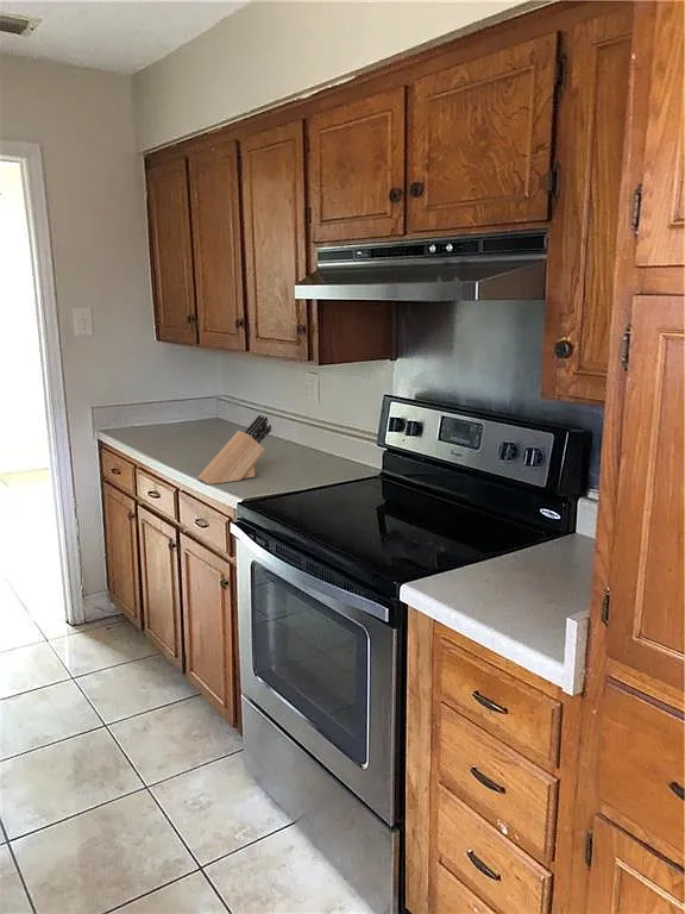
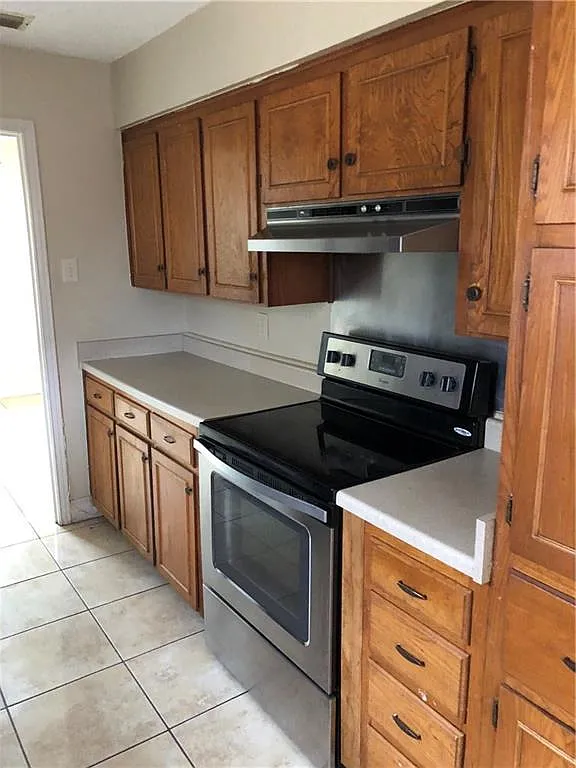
- knife block (235, 447)
